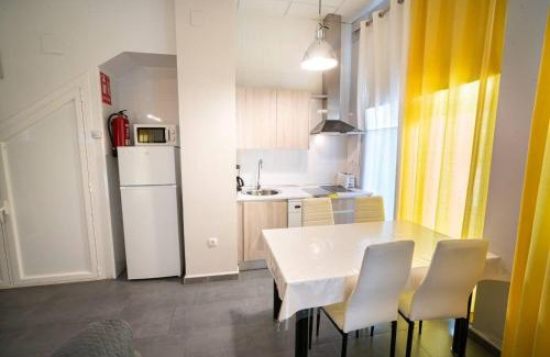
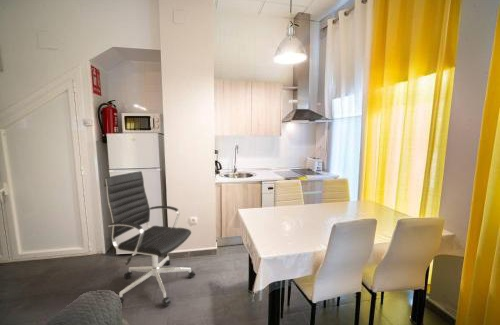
+ chair (151, 230)
